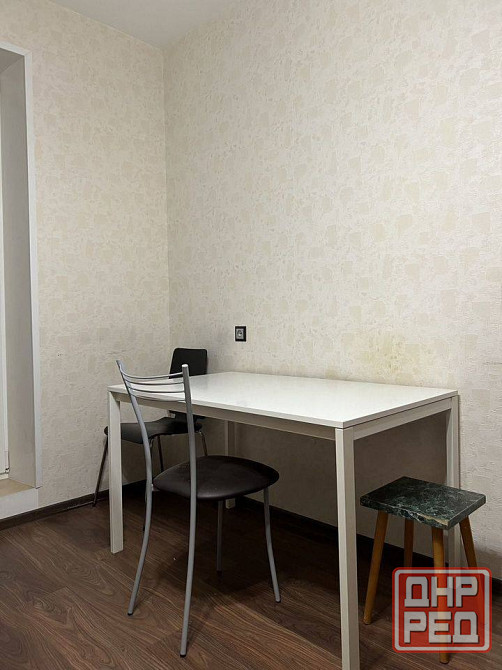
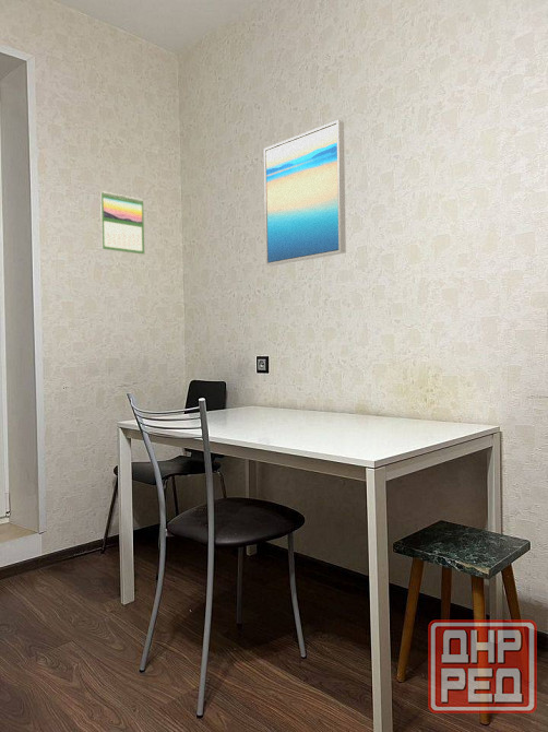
+ calendar (122, 223)
+ wall art (302, 198)
